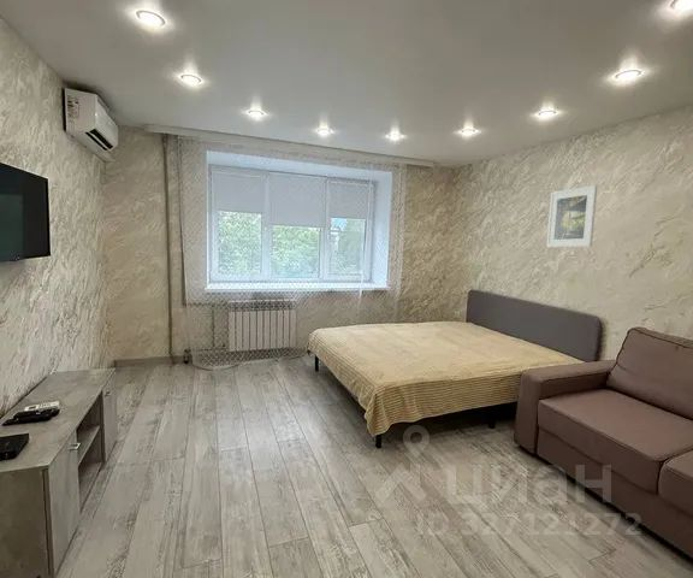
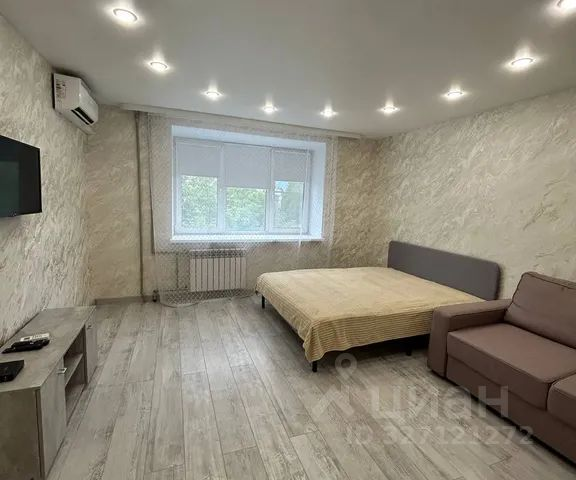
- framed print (569, 218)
